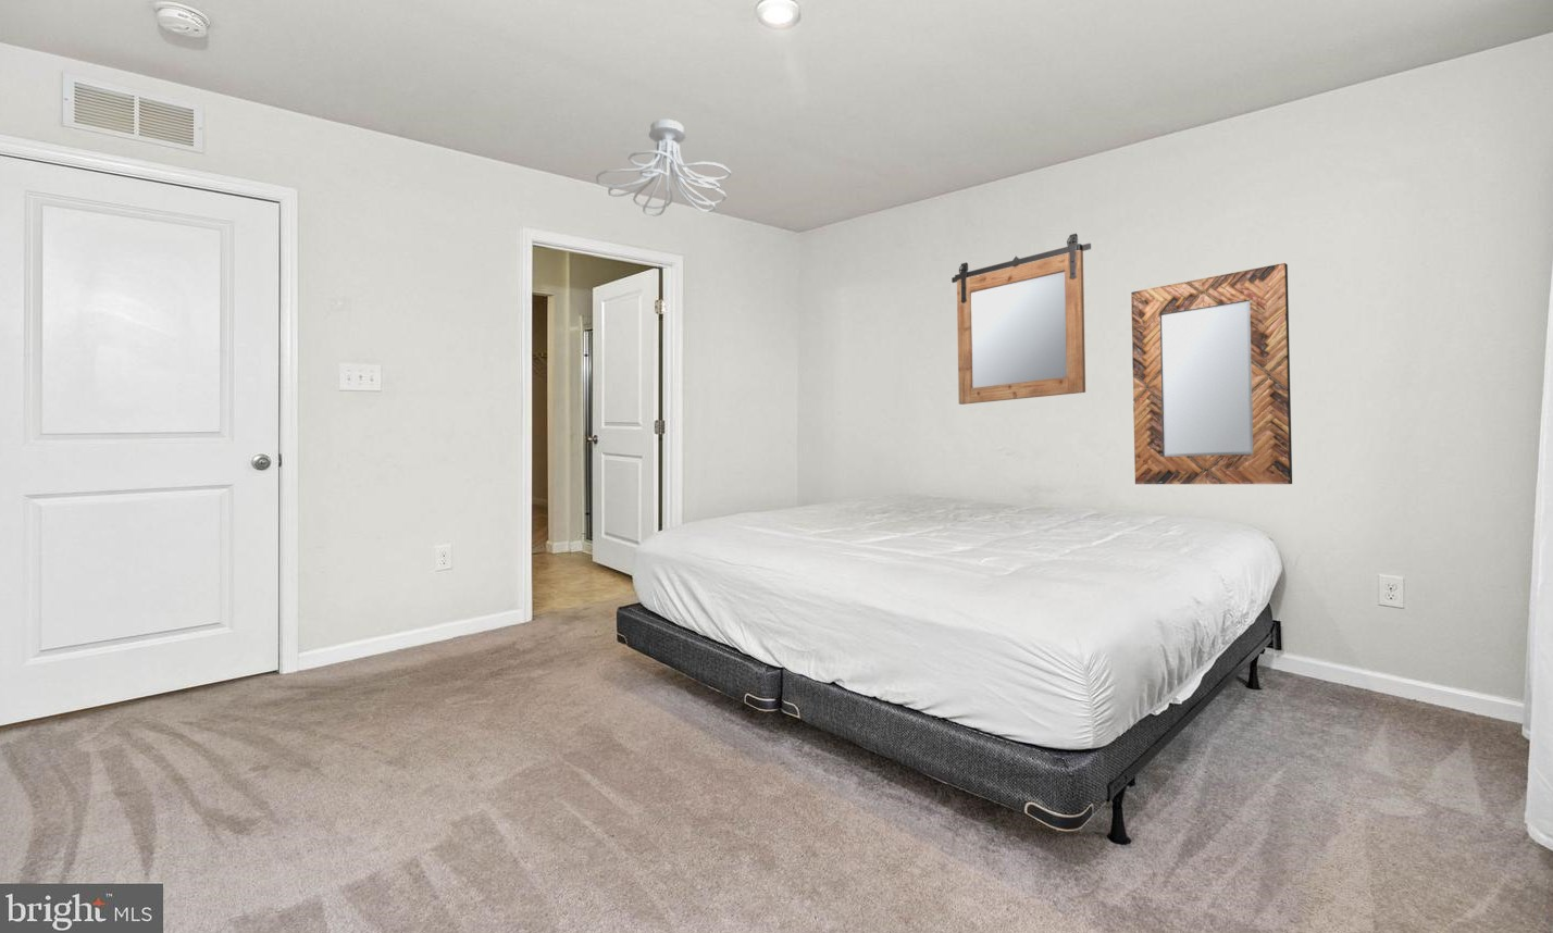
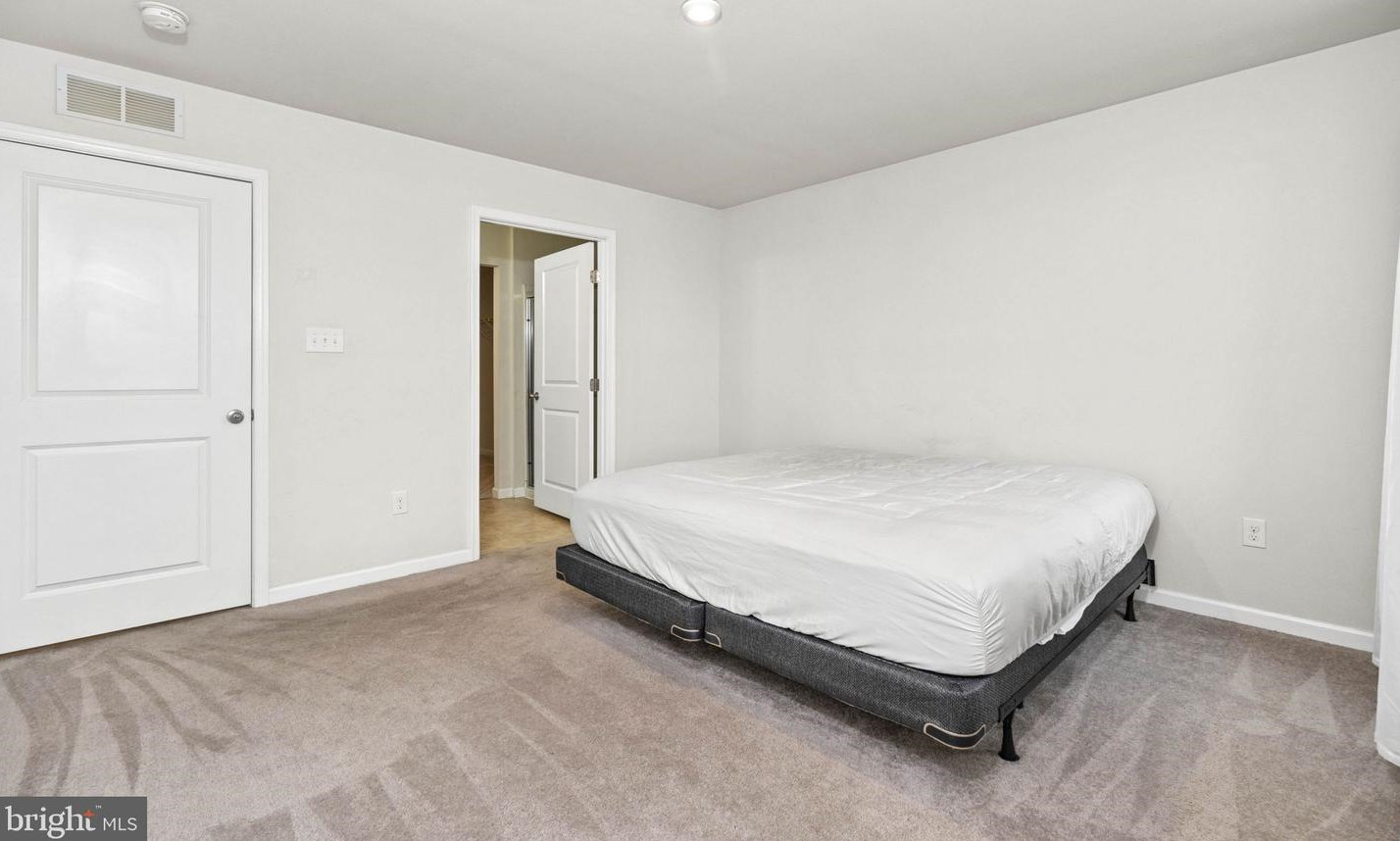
- mirror (1015, 324)
- home mirror (1206, 381)
- ceiling light fixture (662, 161)
